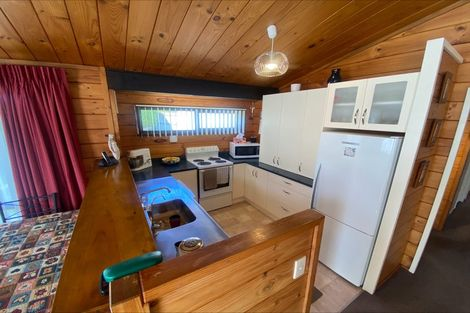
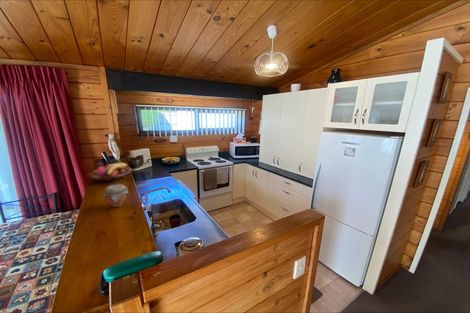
+ fruit basket (111, 171)
+ jar (116, 195)
